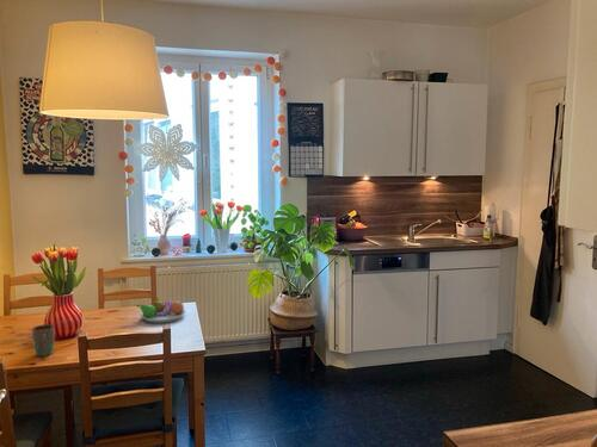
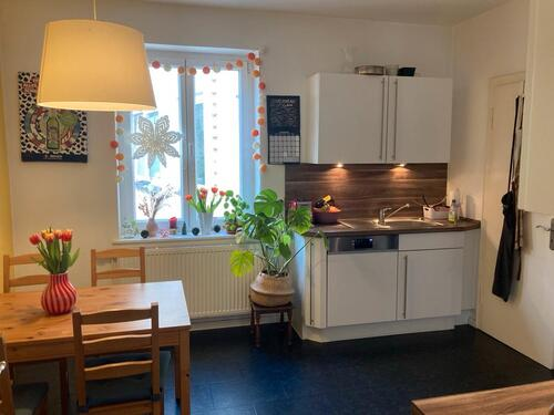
- mug (43, 342)
- fruit bowl (161, 309)
